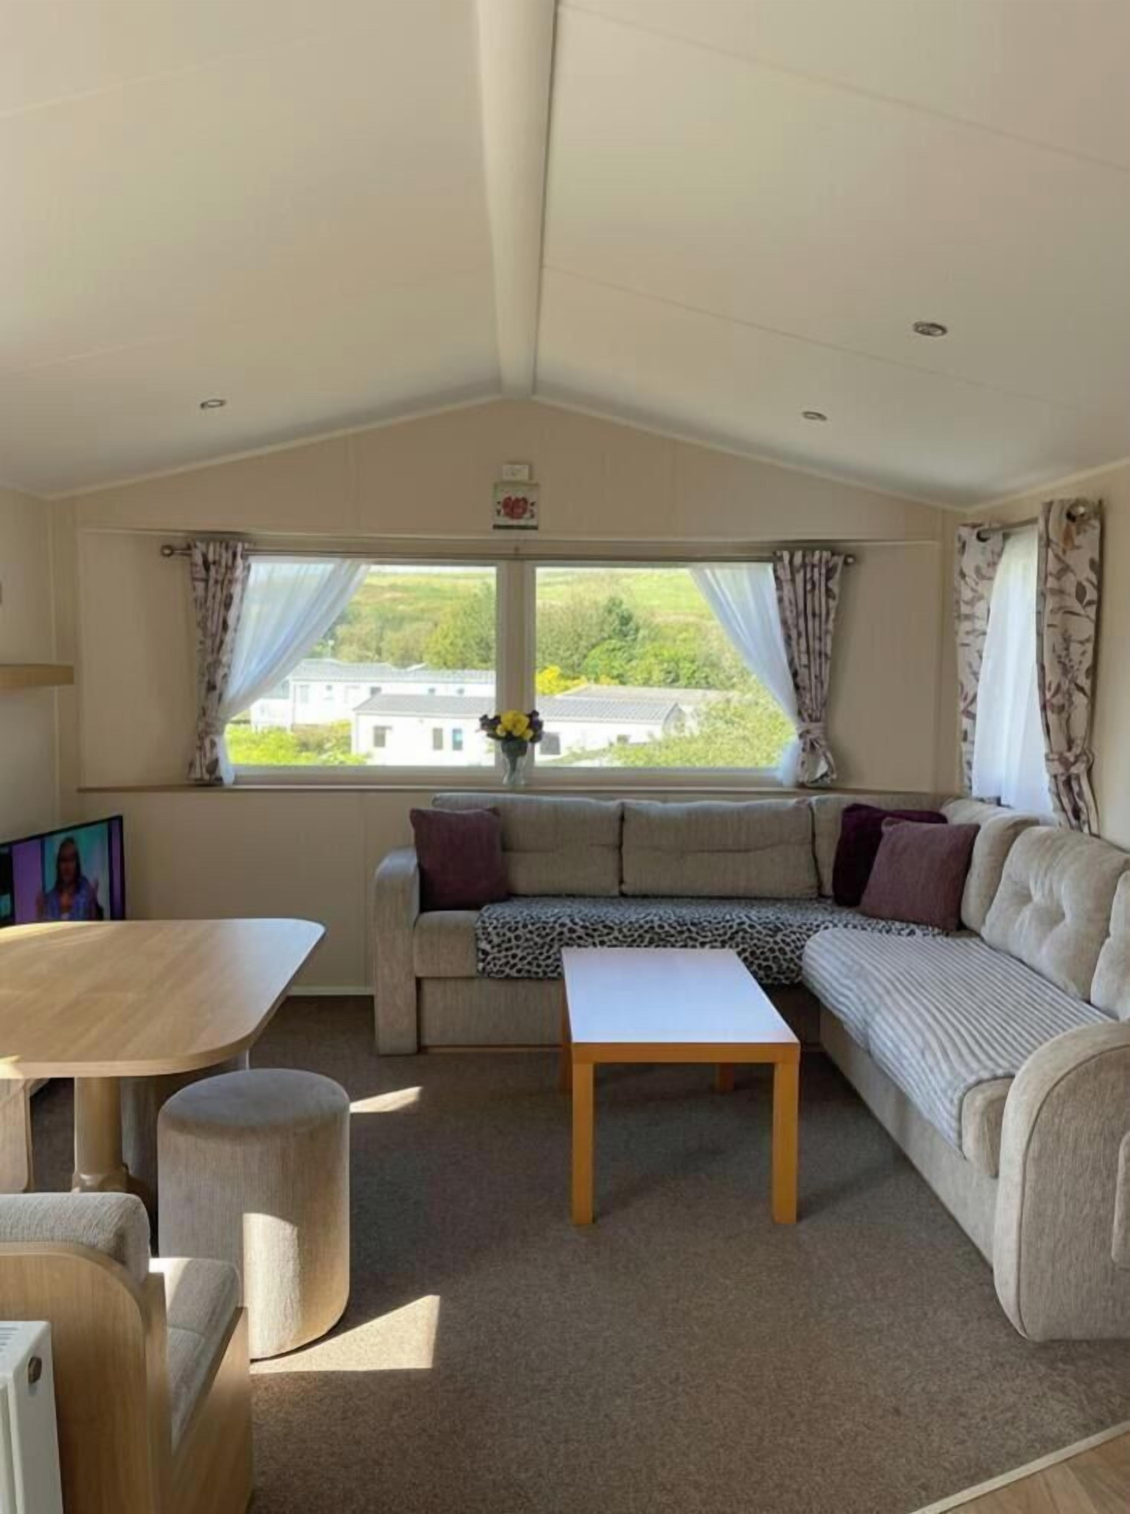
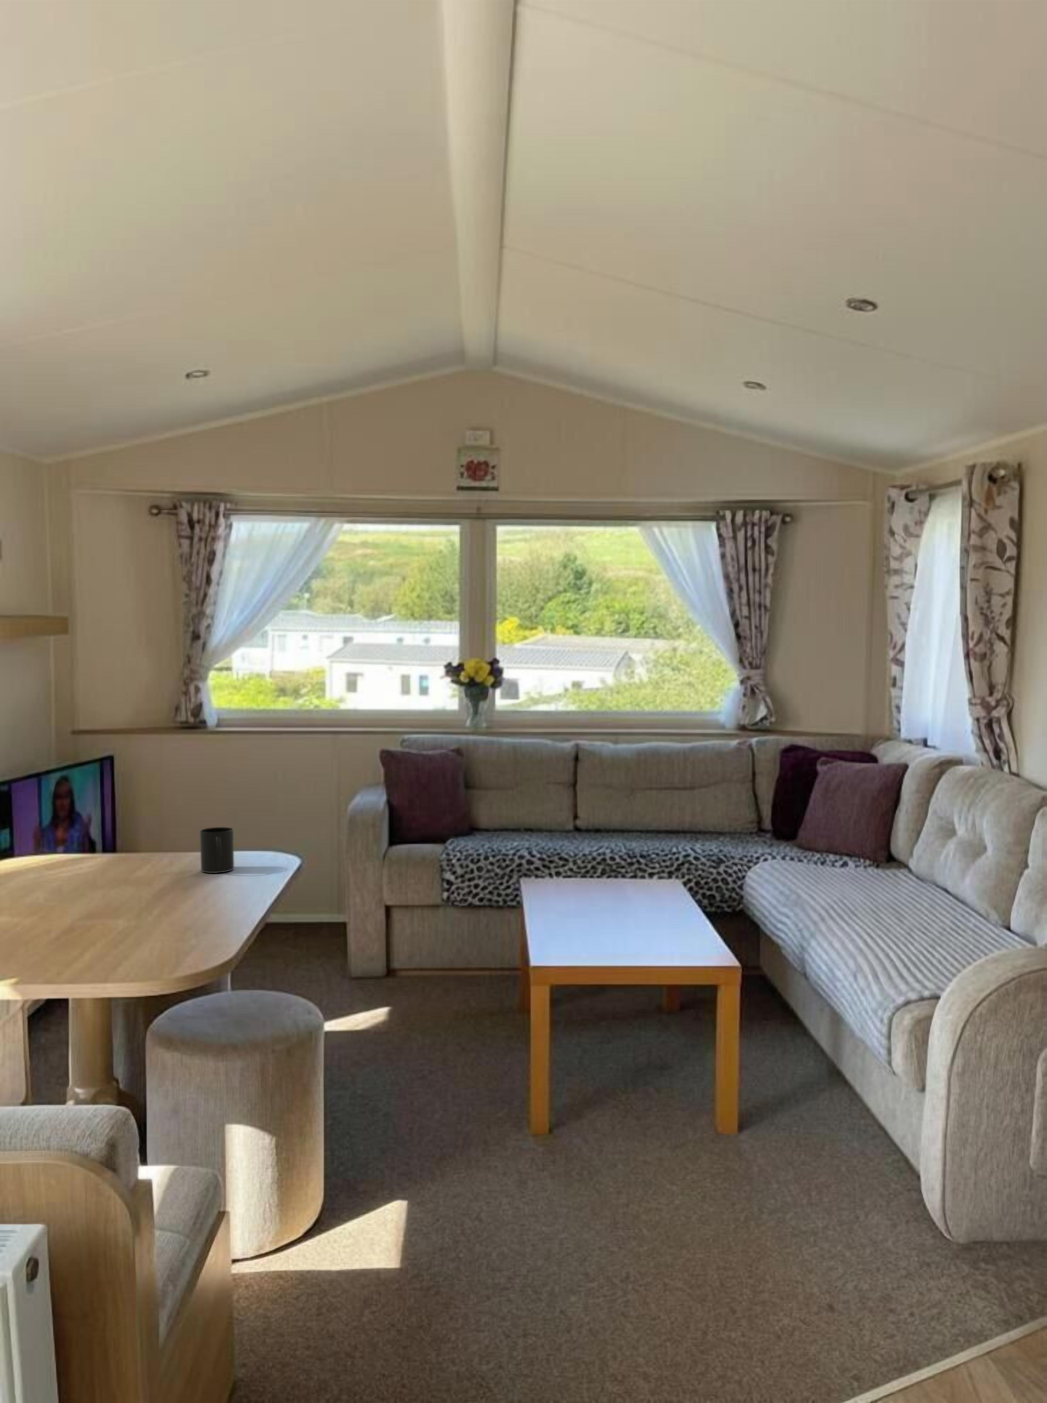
+ mug (218, 851)
